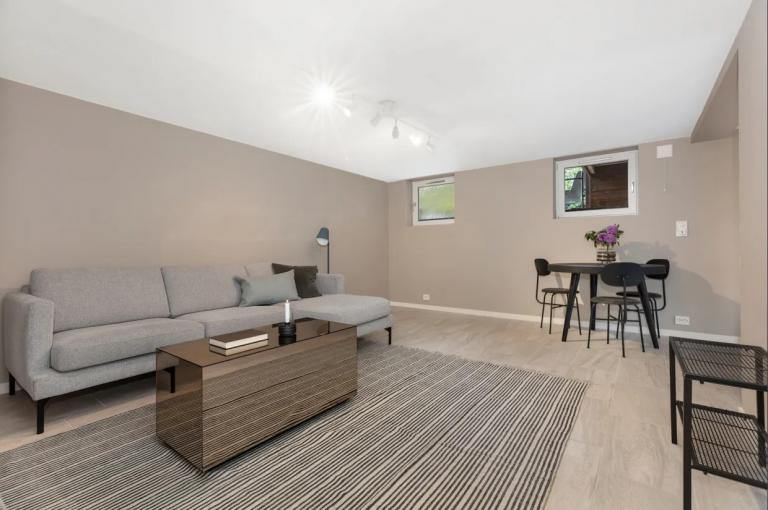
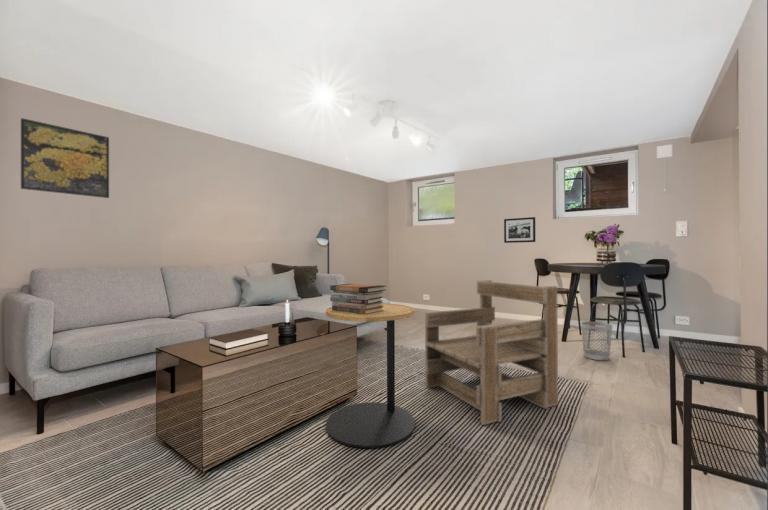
+ book stack (357, 296)
+ side table (387, 366)
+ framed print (68, 161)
+ picture frame (519, 230)
+ armchair (487, 339)
+ wastebasket (596, 340)
